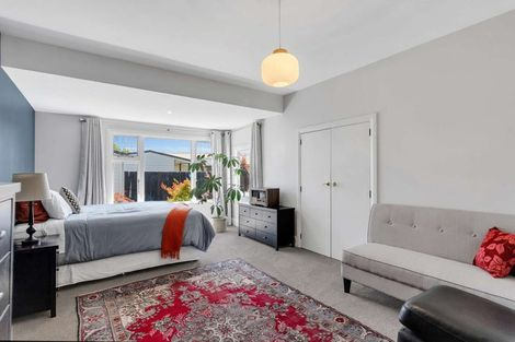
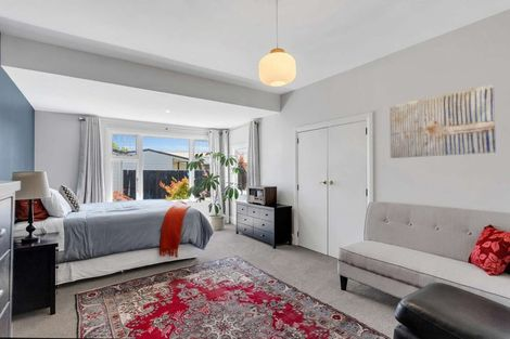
+ wall art (435, 126)
